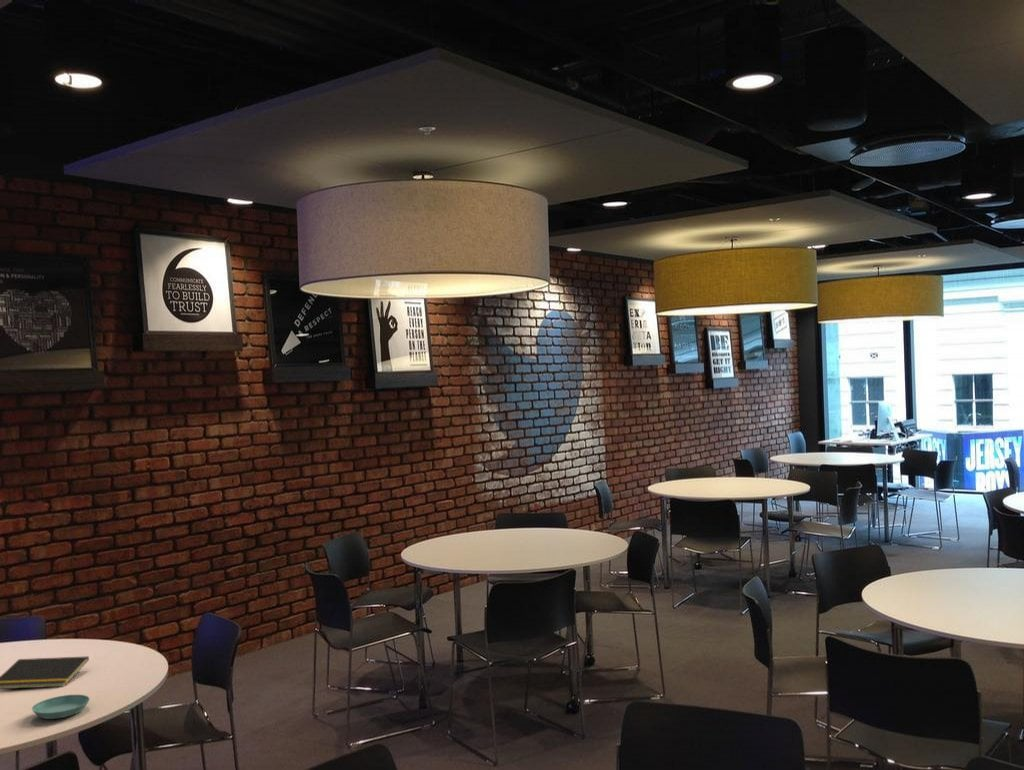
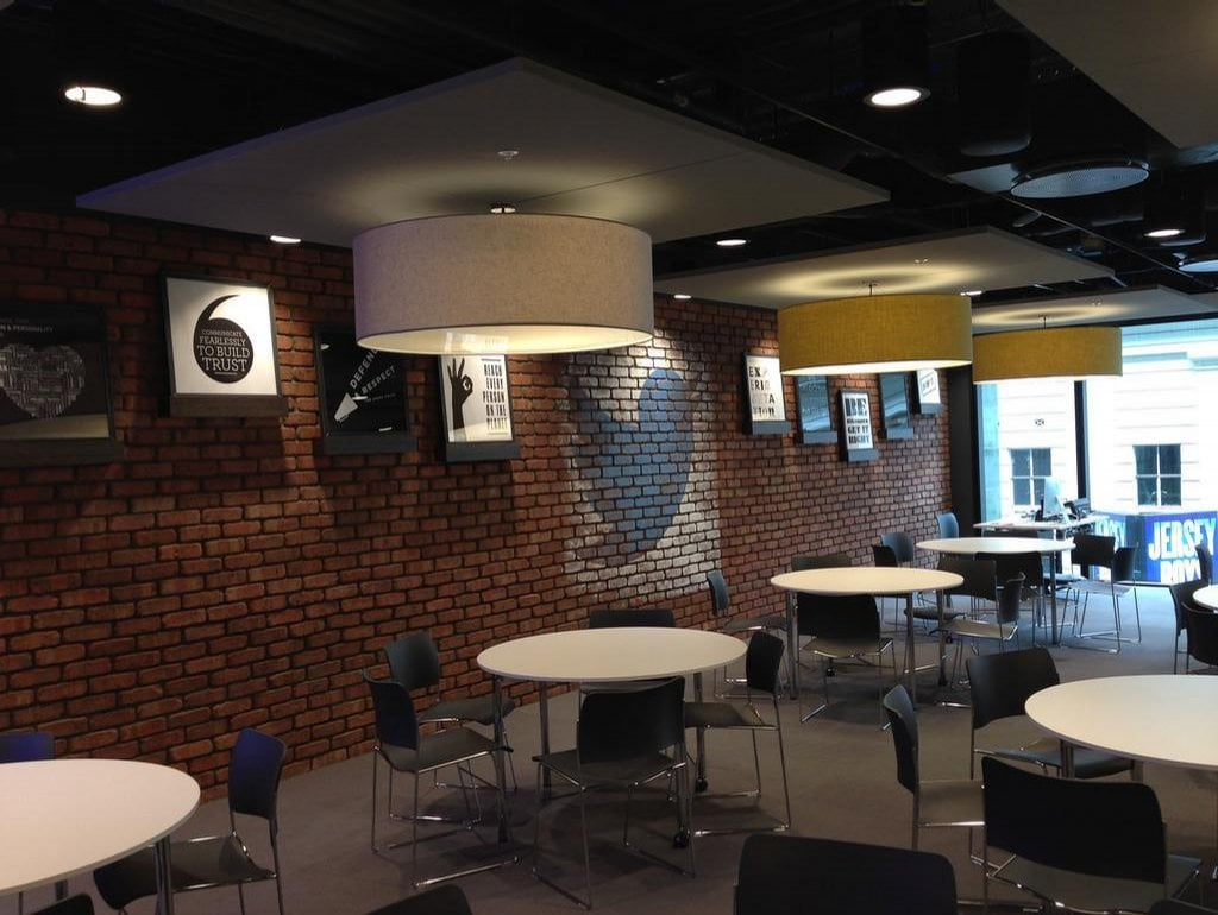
- saucer (61, 707)
- notepad (41, 672)
